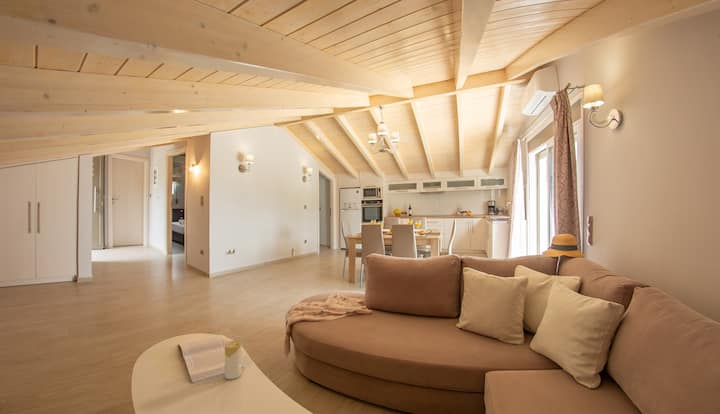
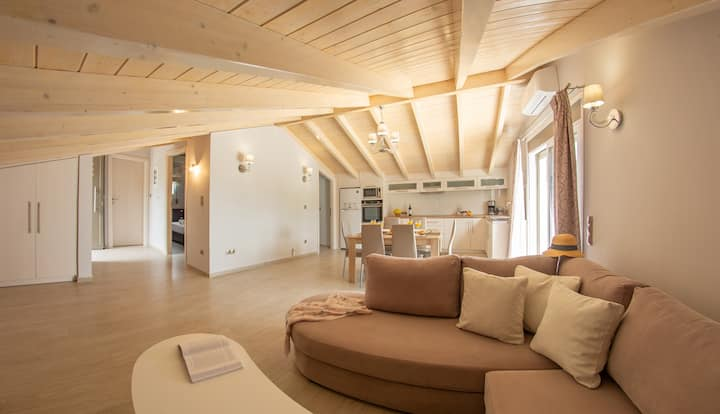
- candle (233, 359)
